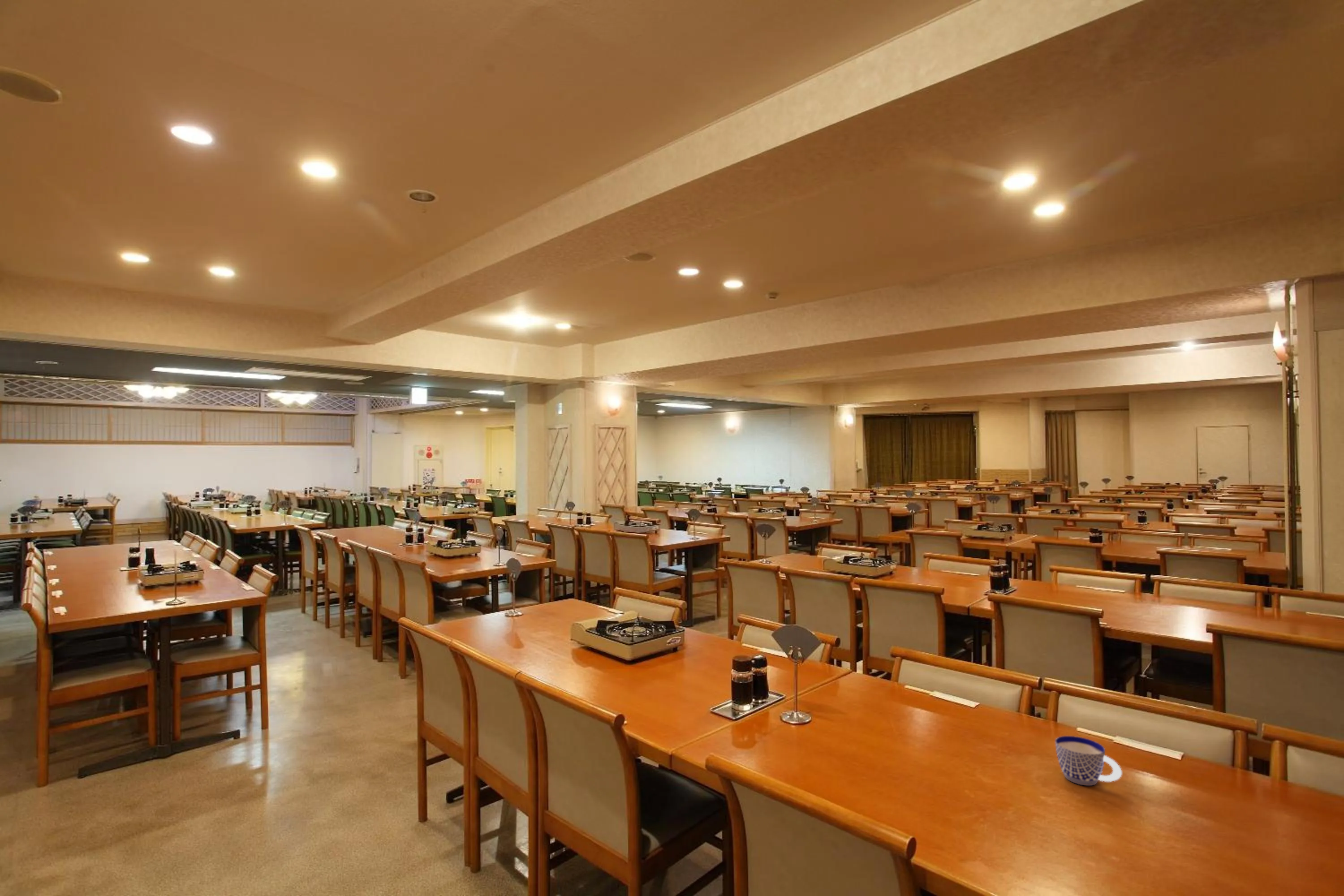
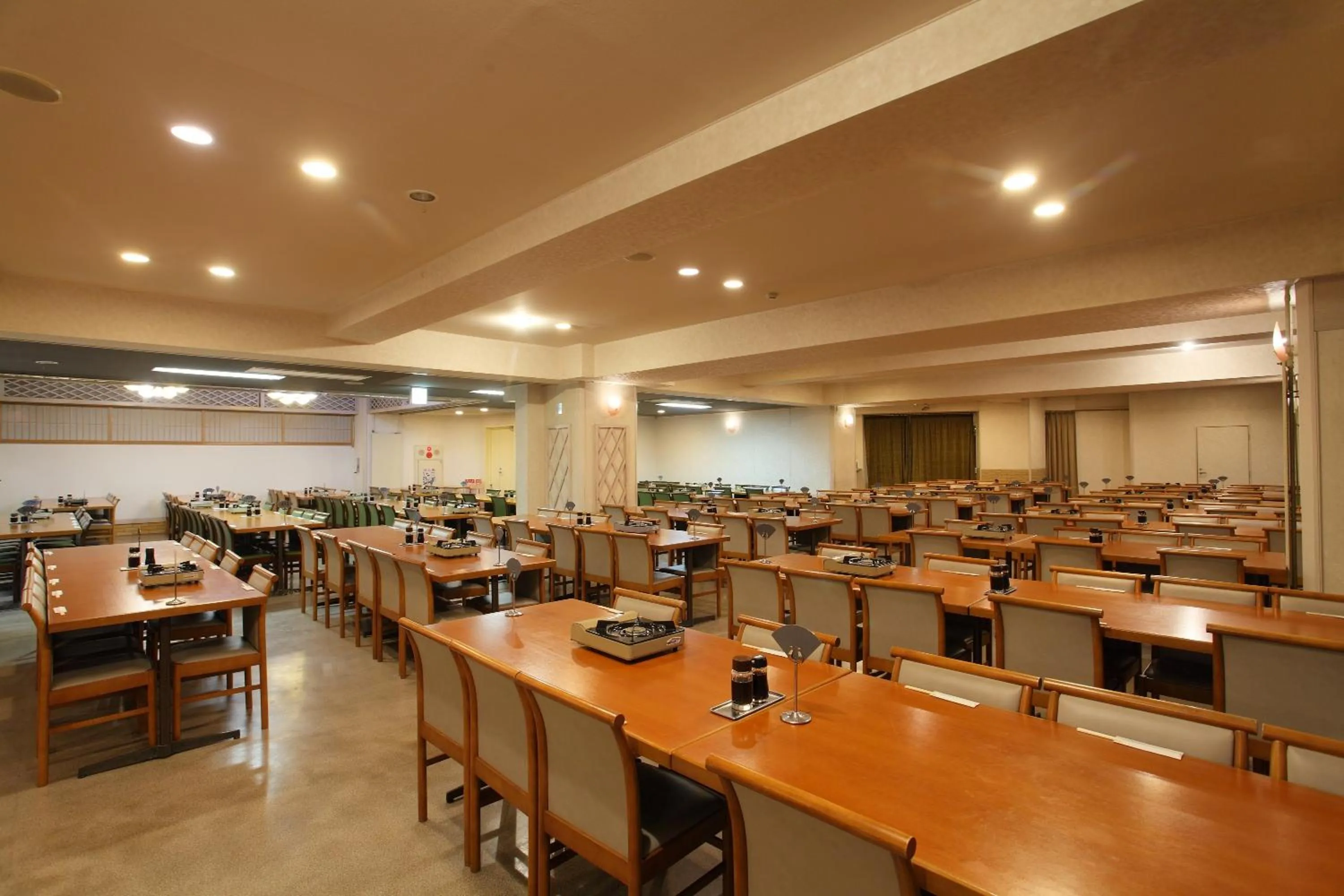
- cup (1088, 764)
